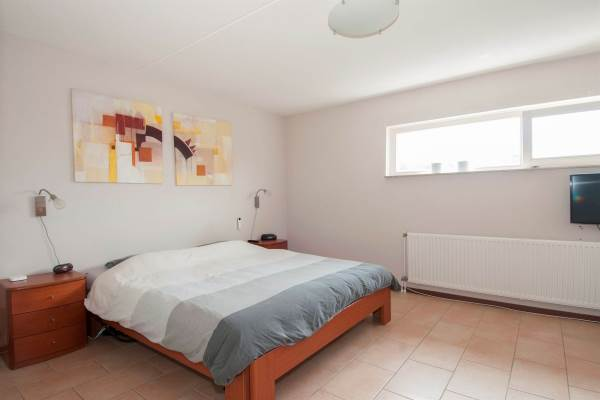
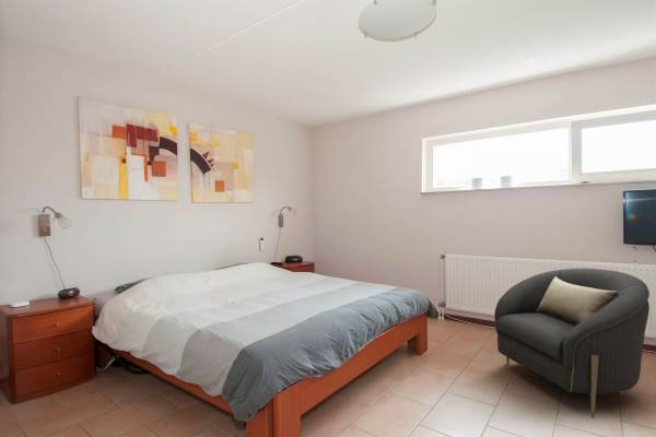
+ armchair (569, 327)
